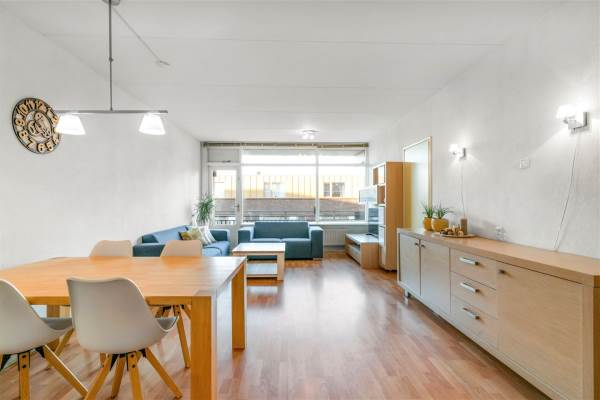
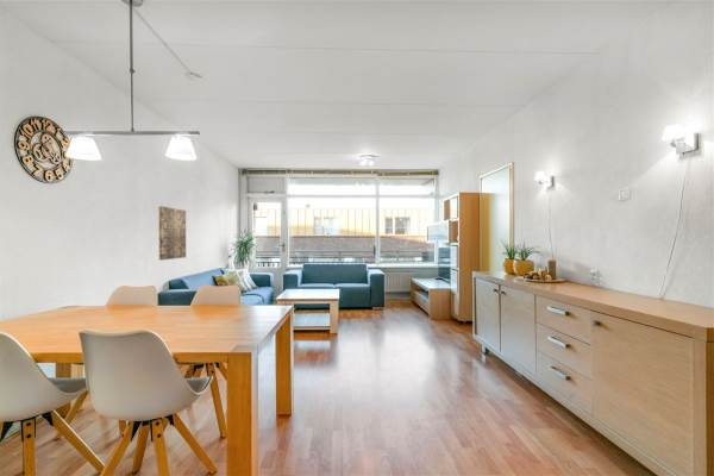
+ wall art (173, 233)
